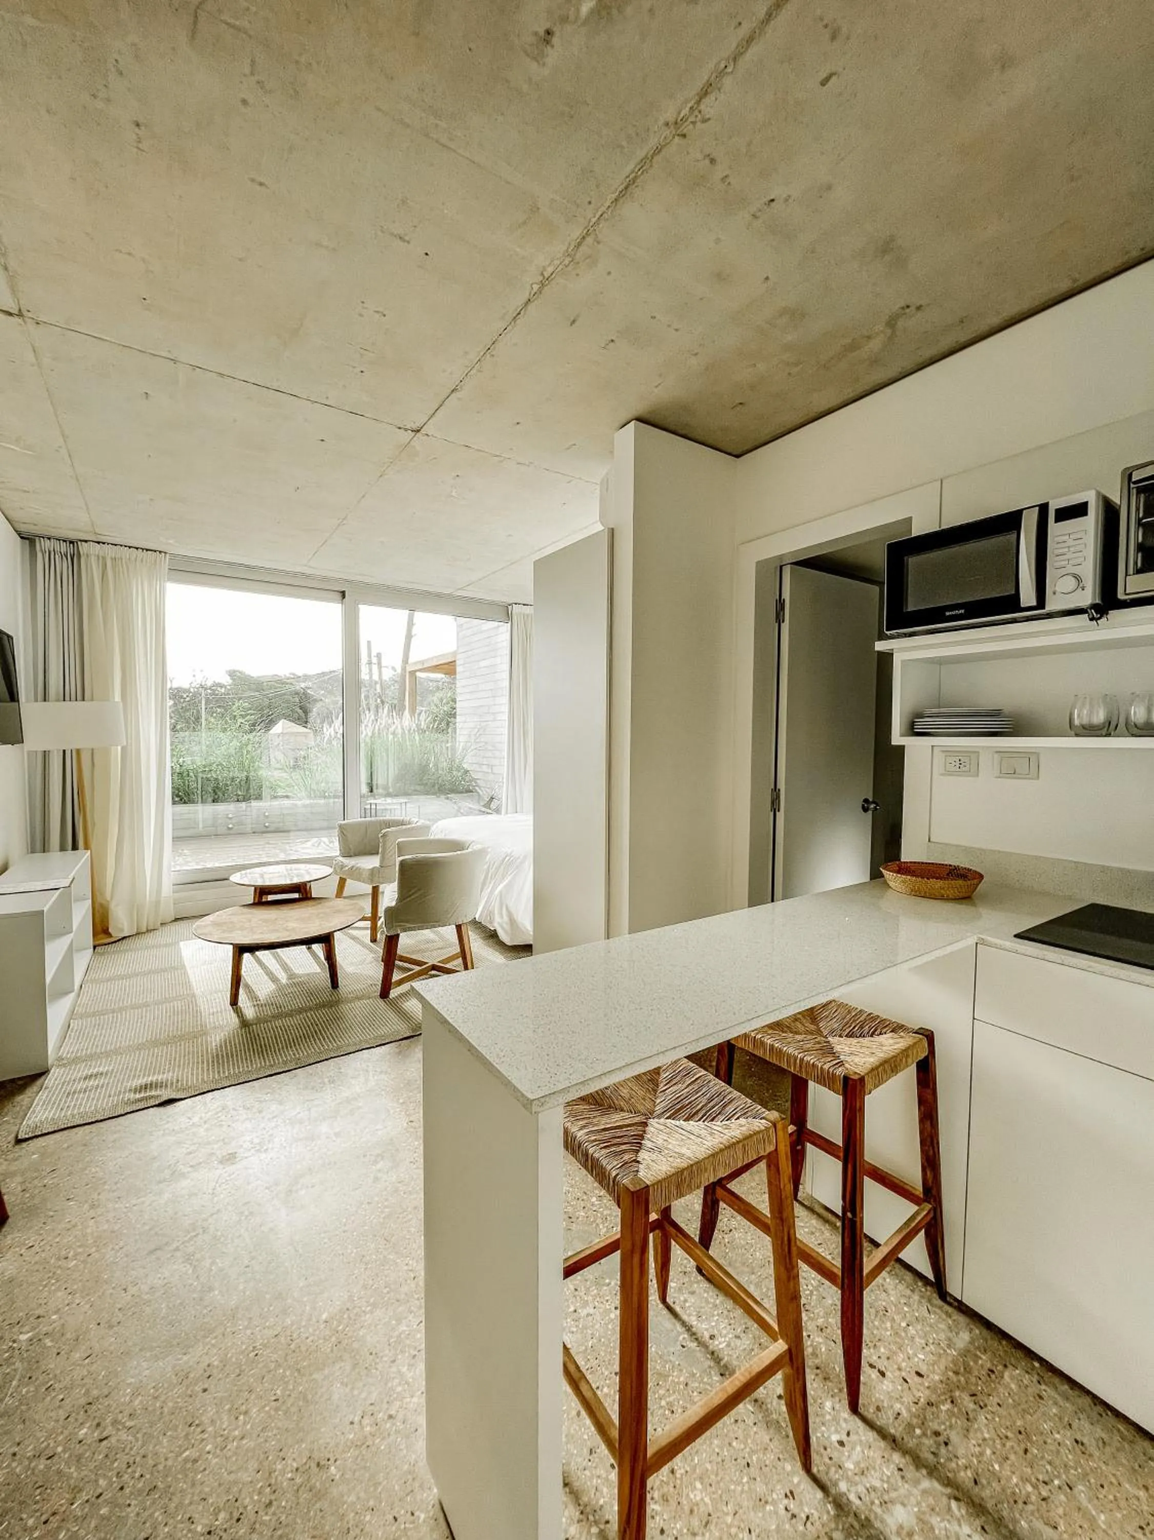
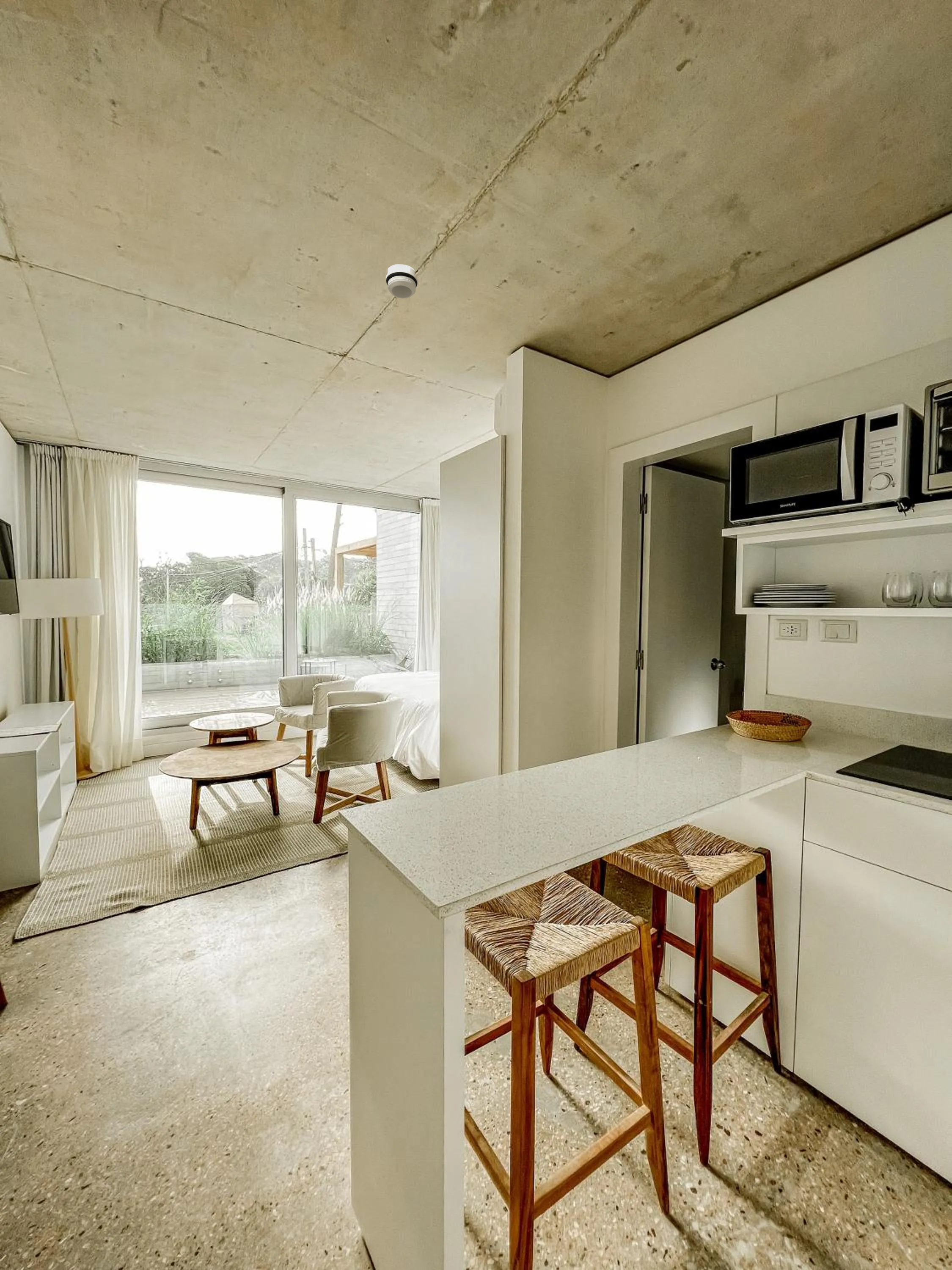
+ smoke detector (402, 282)
